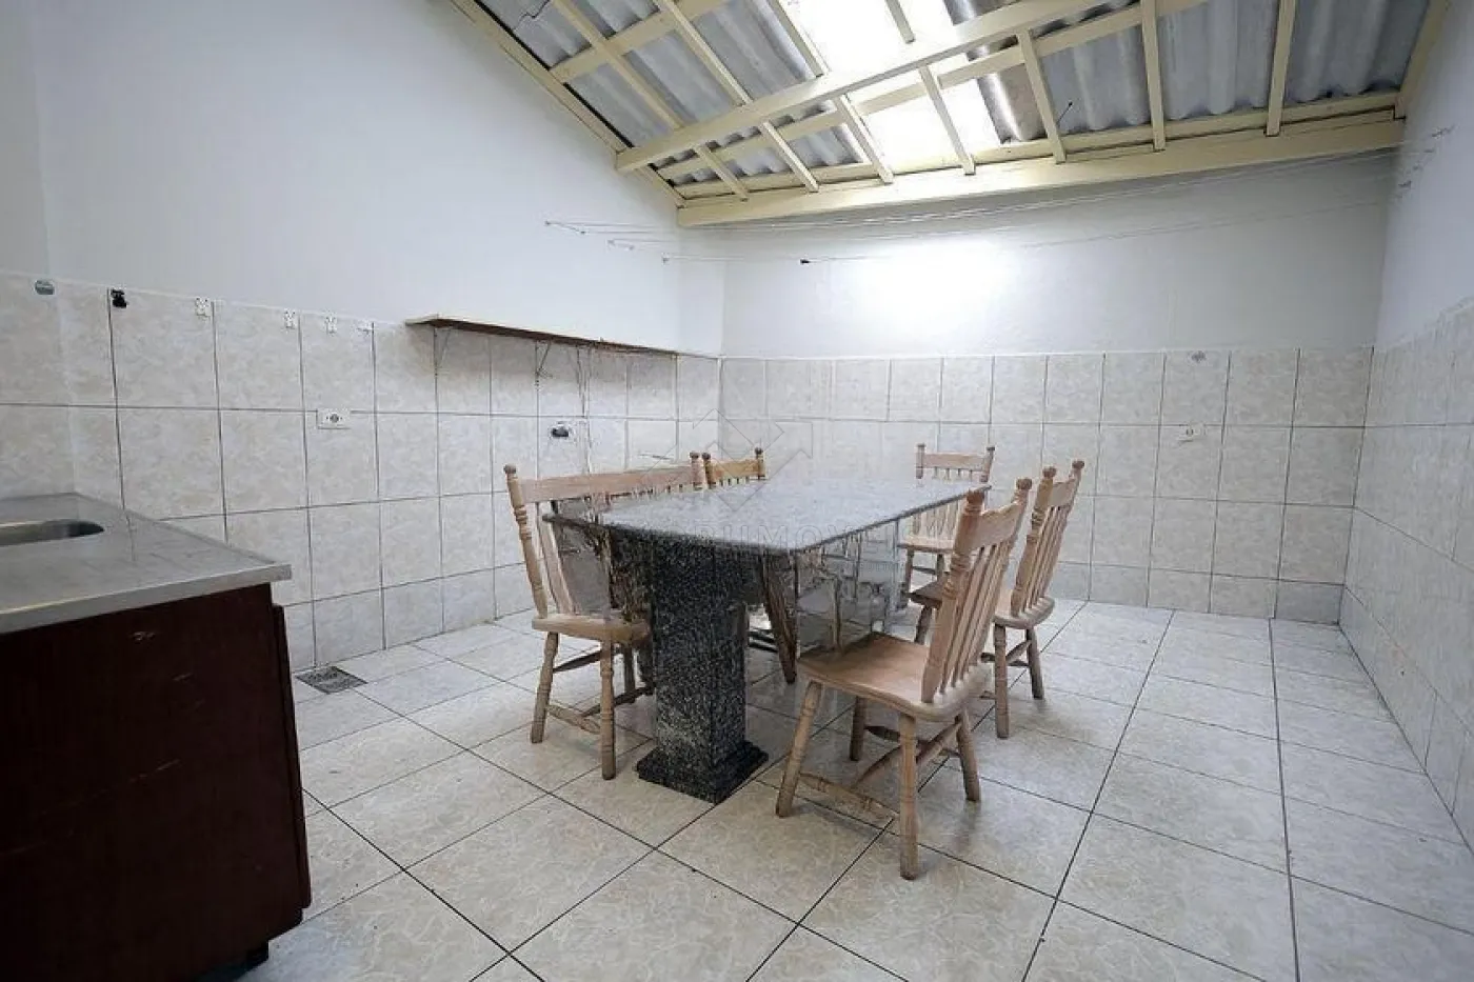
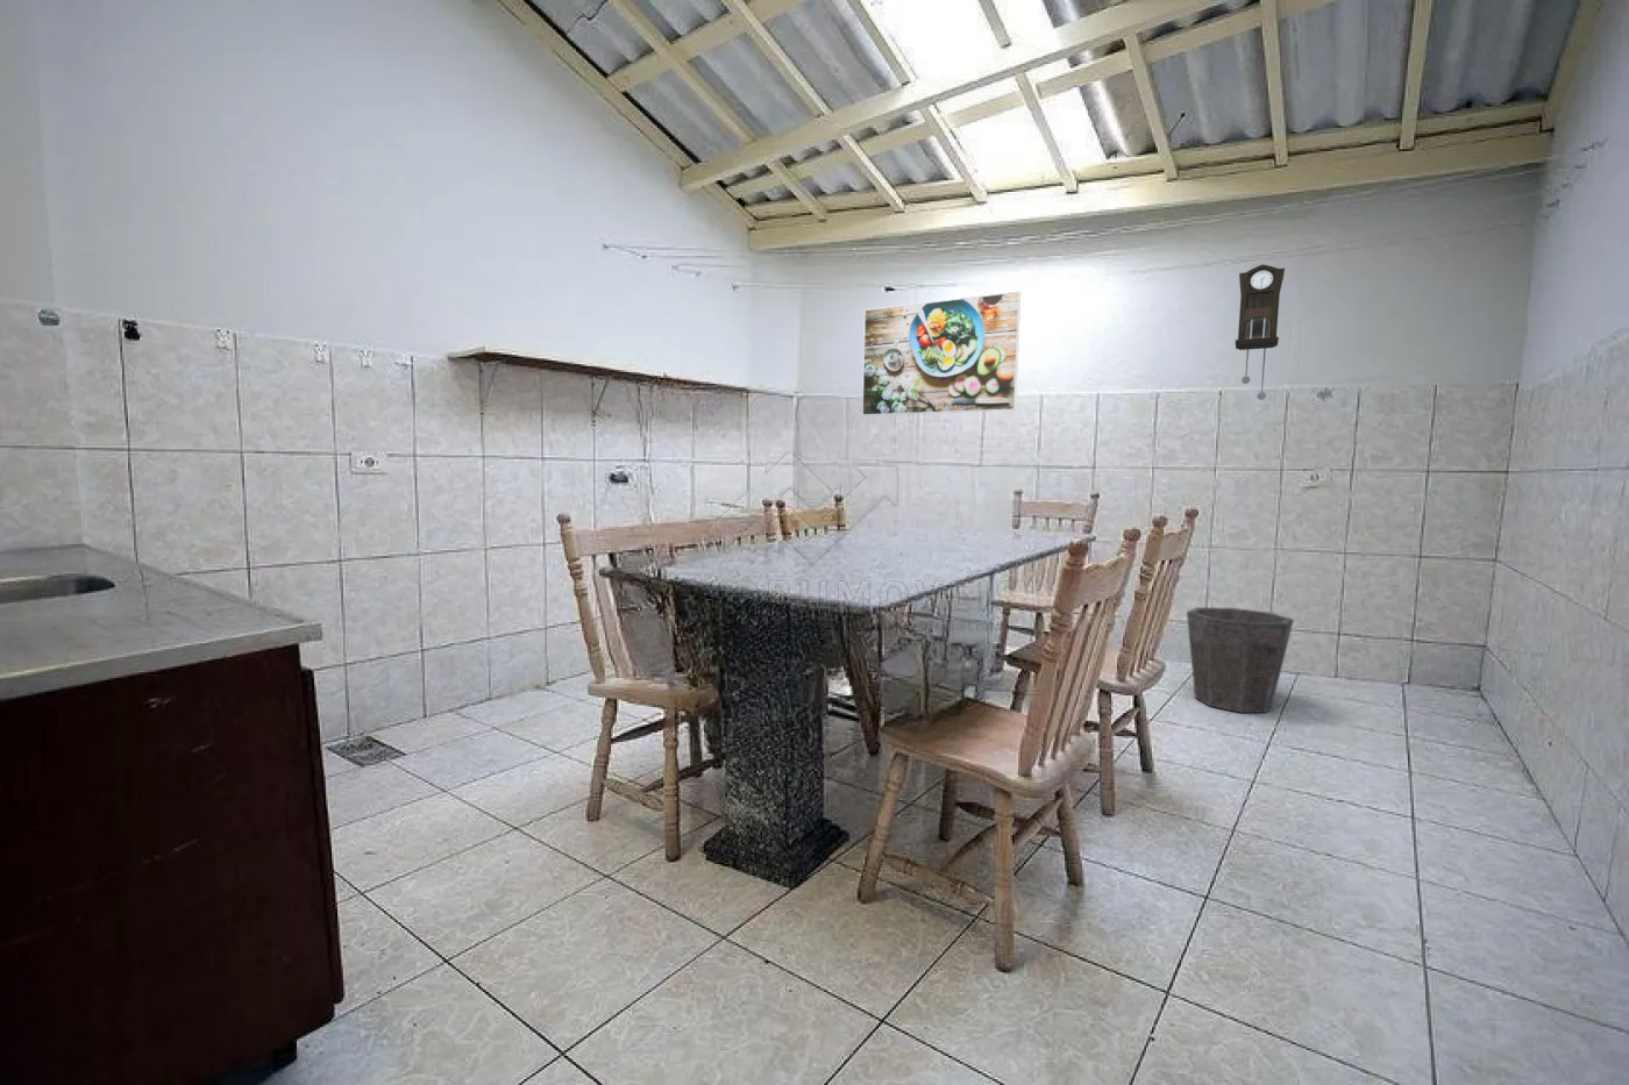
+ waste bin (1235, 659)
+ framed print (935, 357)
+ pendulum clock (1257, 334)
